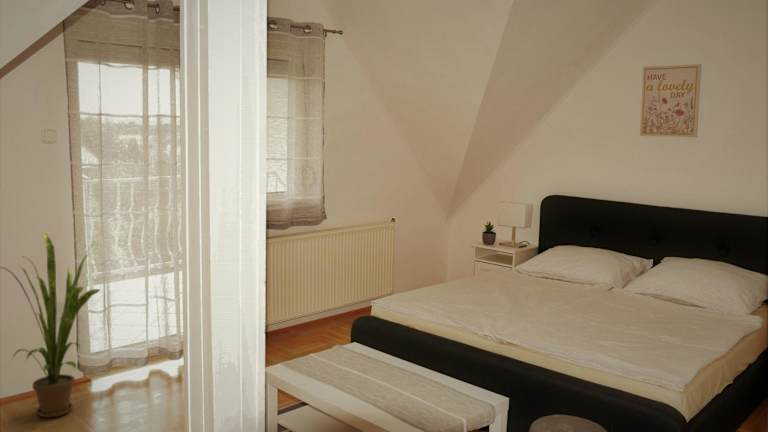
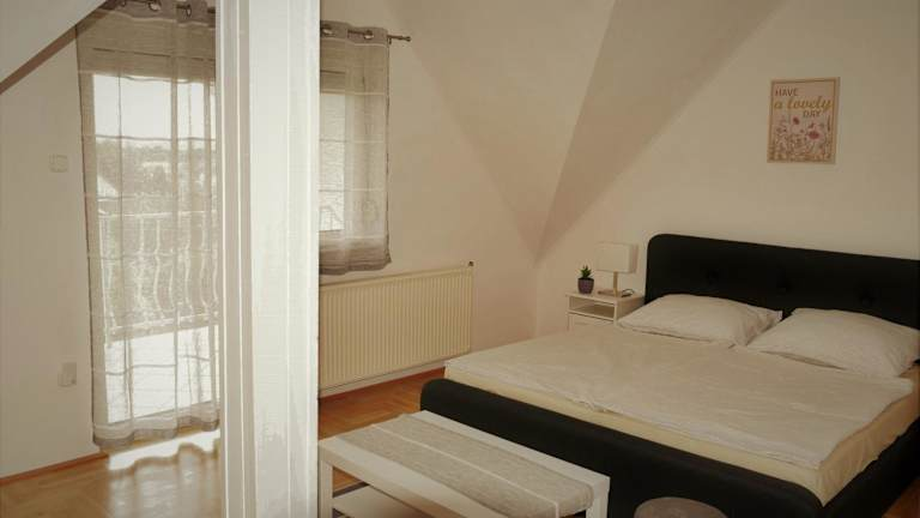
- house plant (47, 324)
